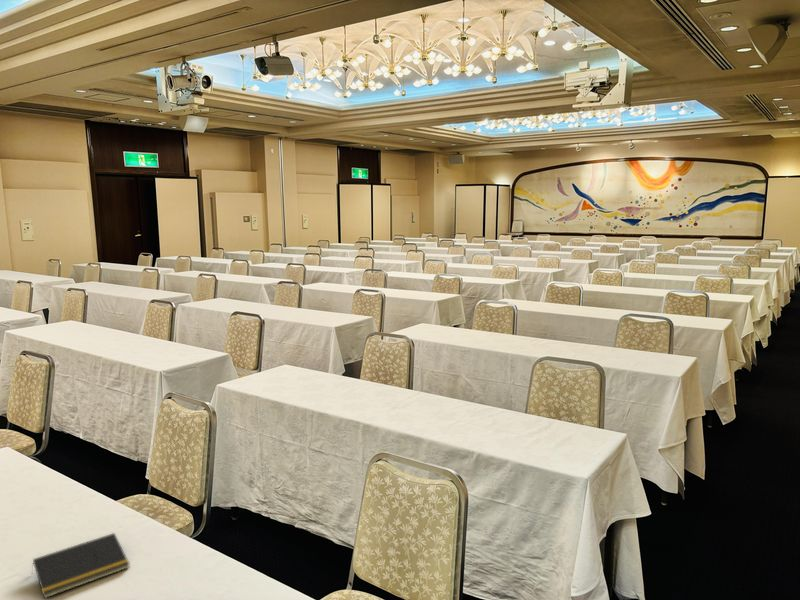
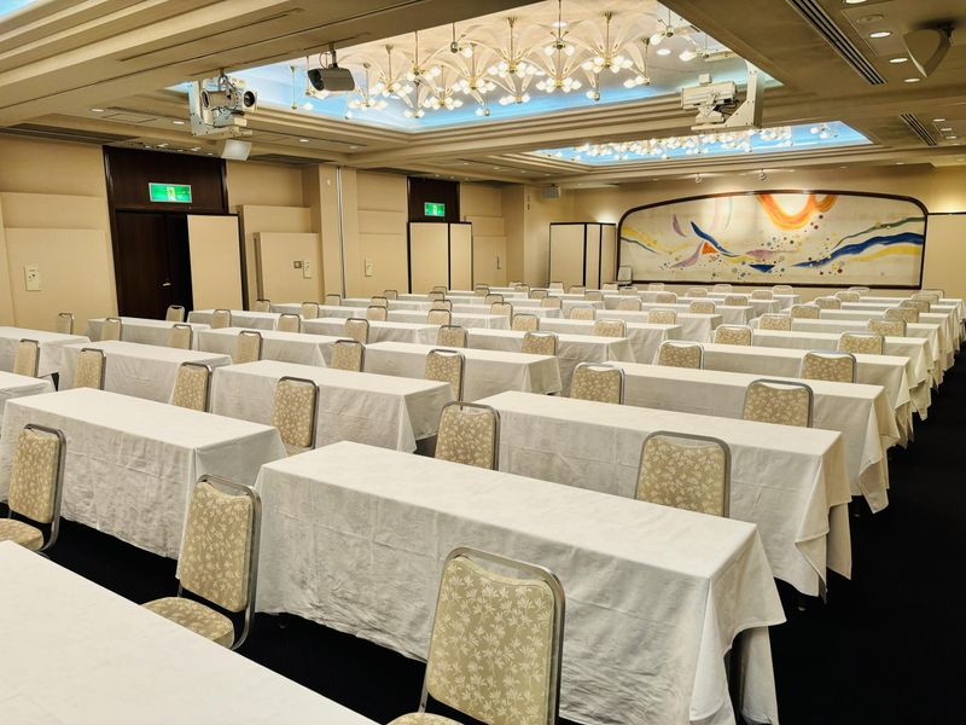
- notepad (81, 563)
